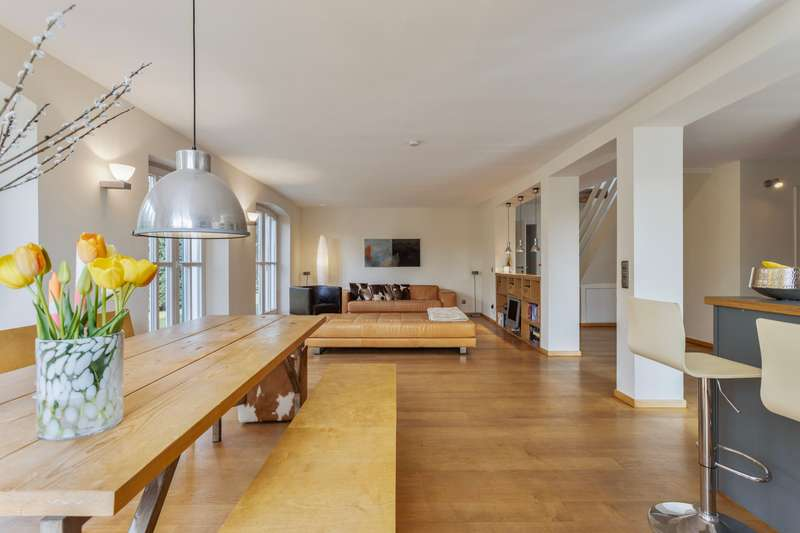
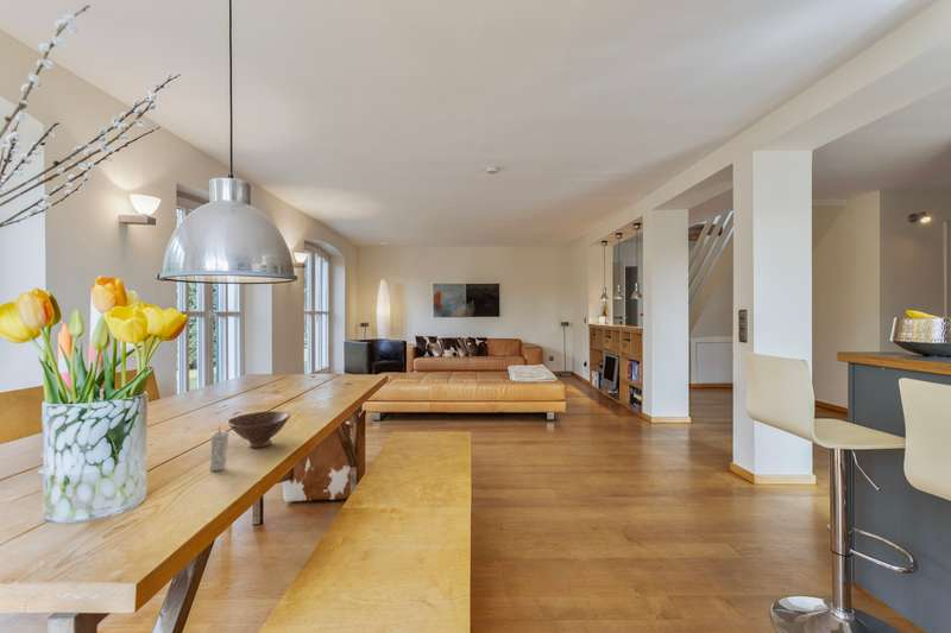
+ bowl (259, 430)
+ candle (219, 445)
